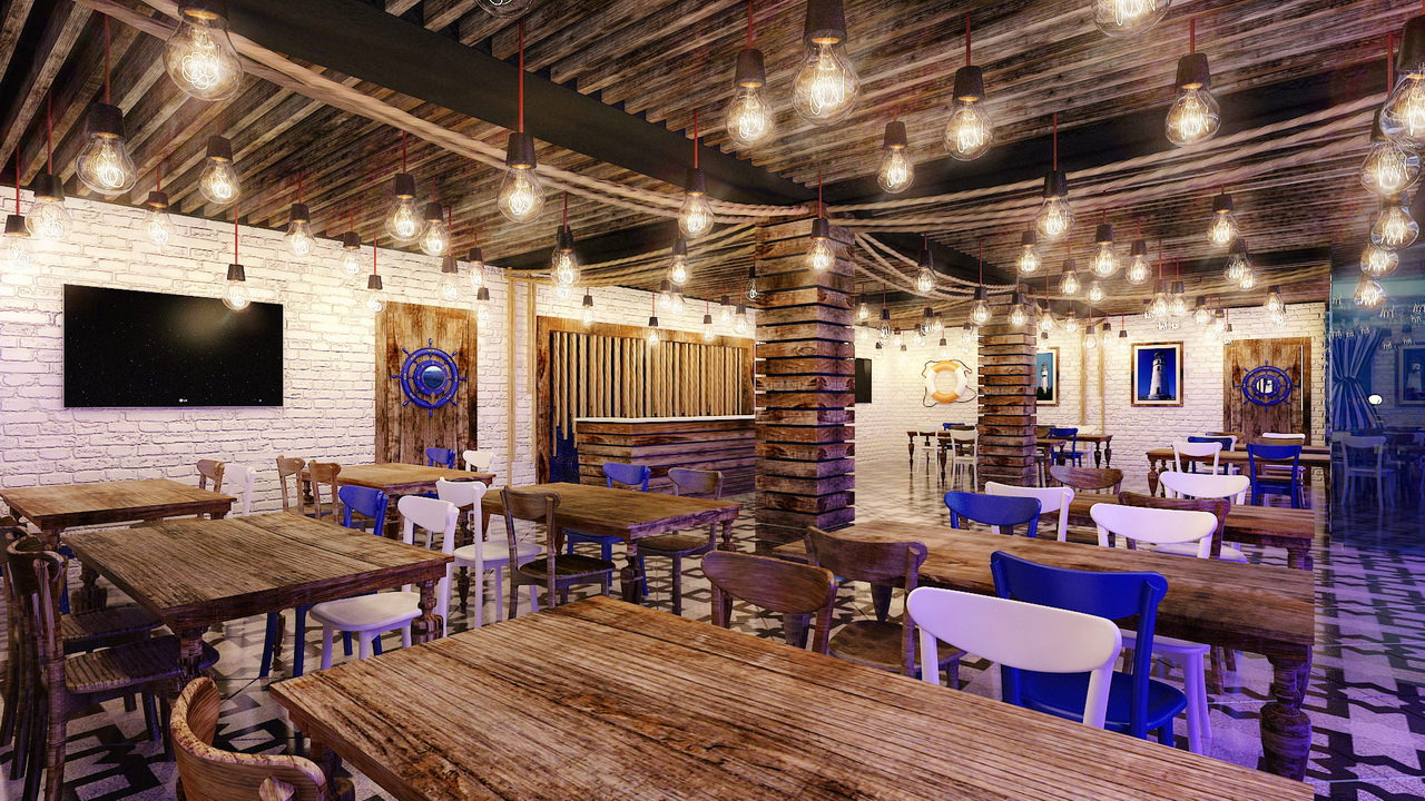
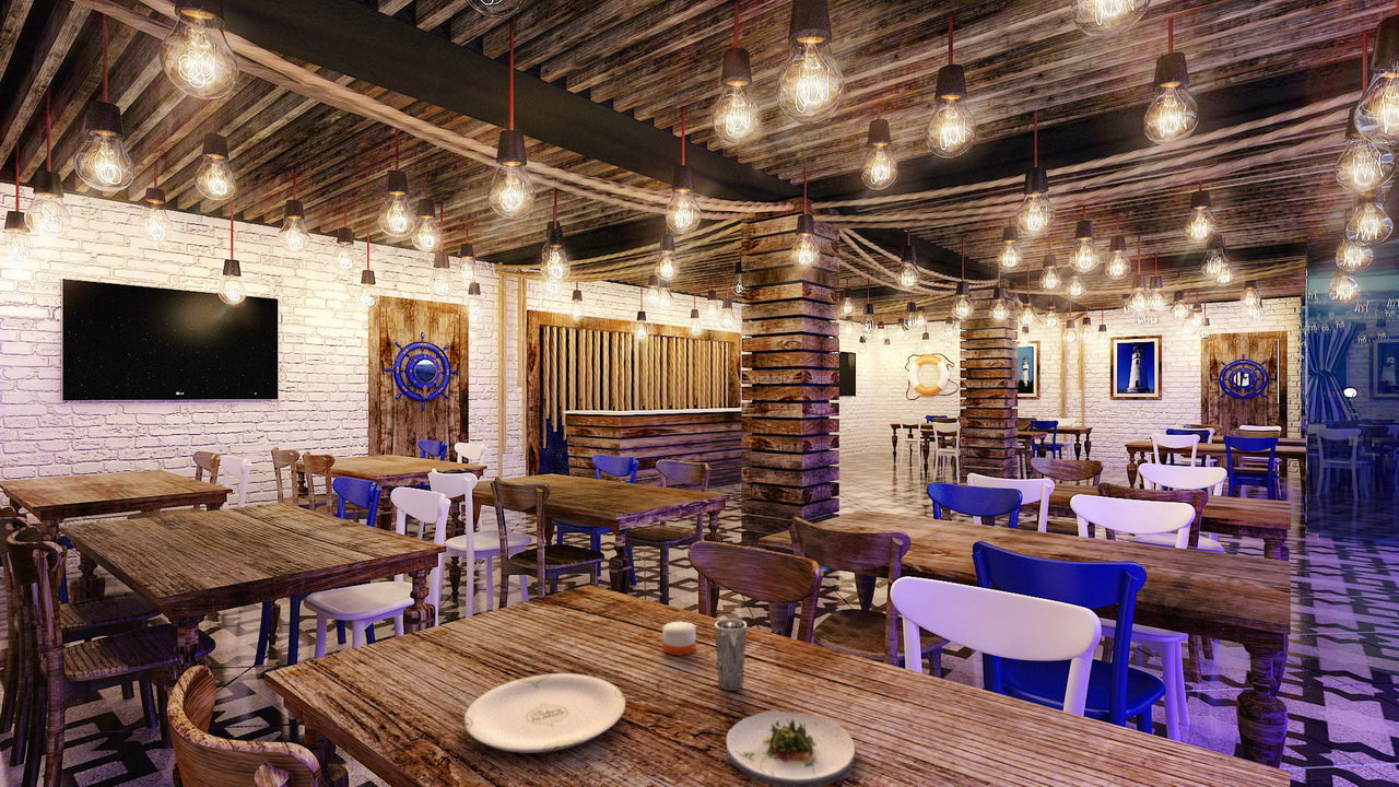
+ salad plate (789, 738)
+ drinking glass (730, 655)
+ plate (546, 713)
+ candle (679, 626)
